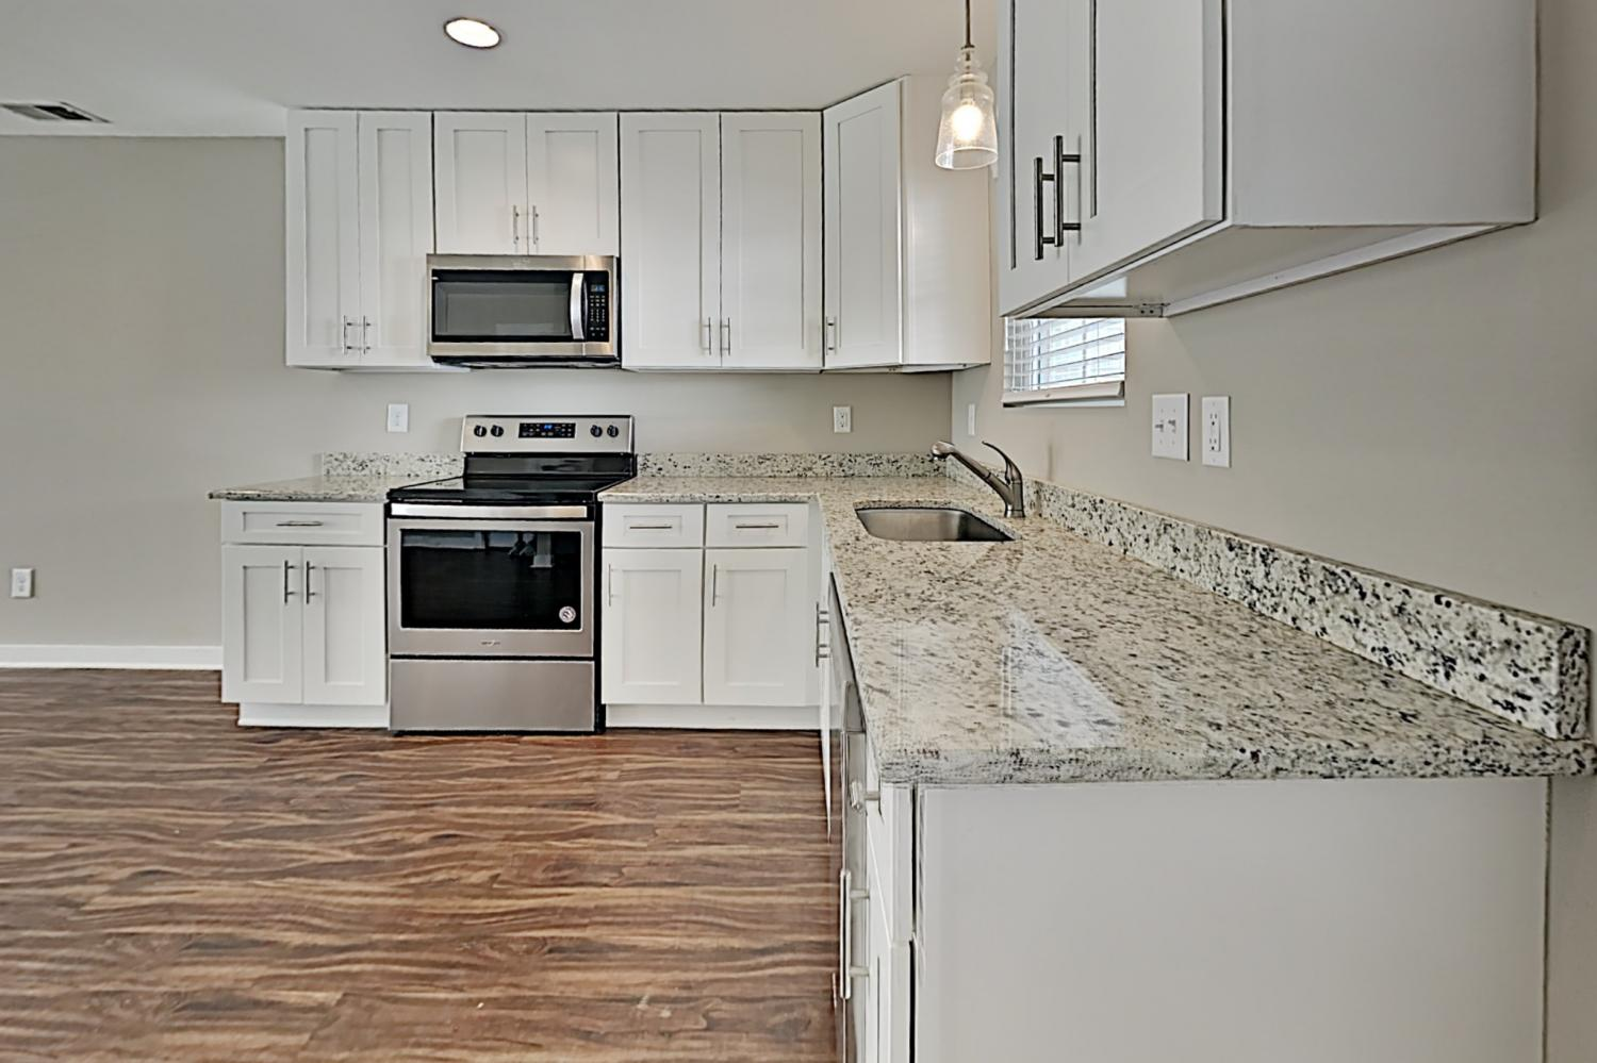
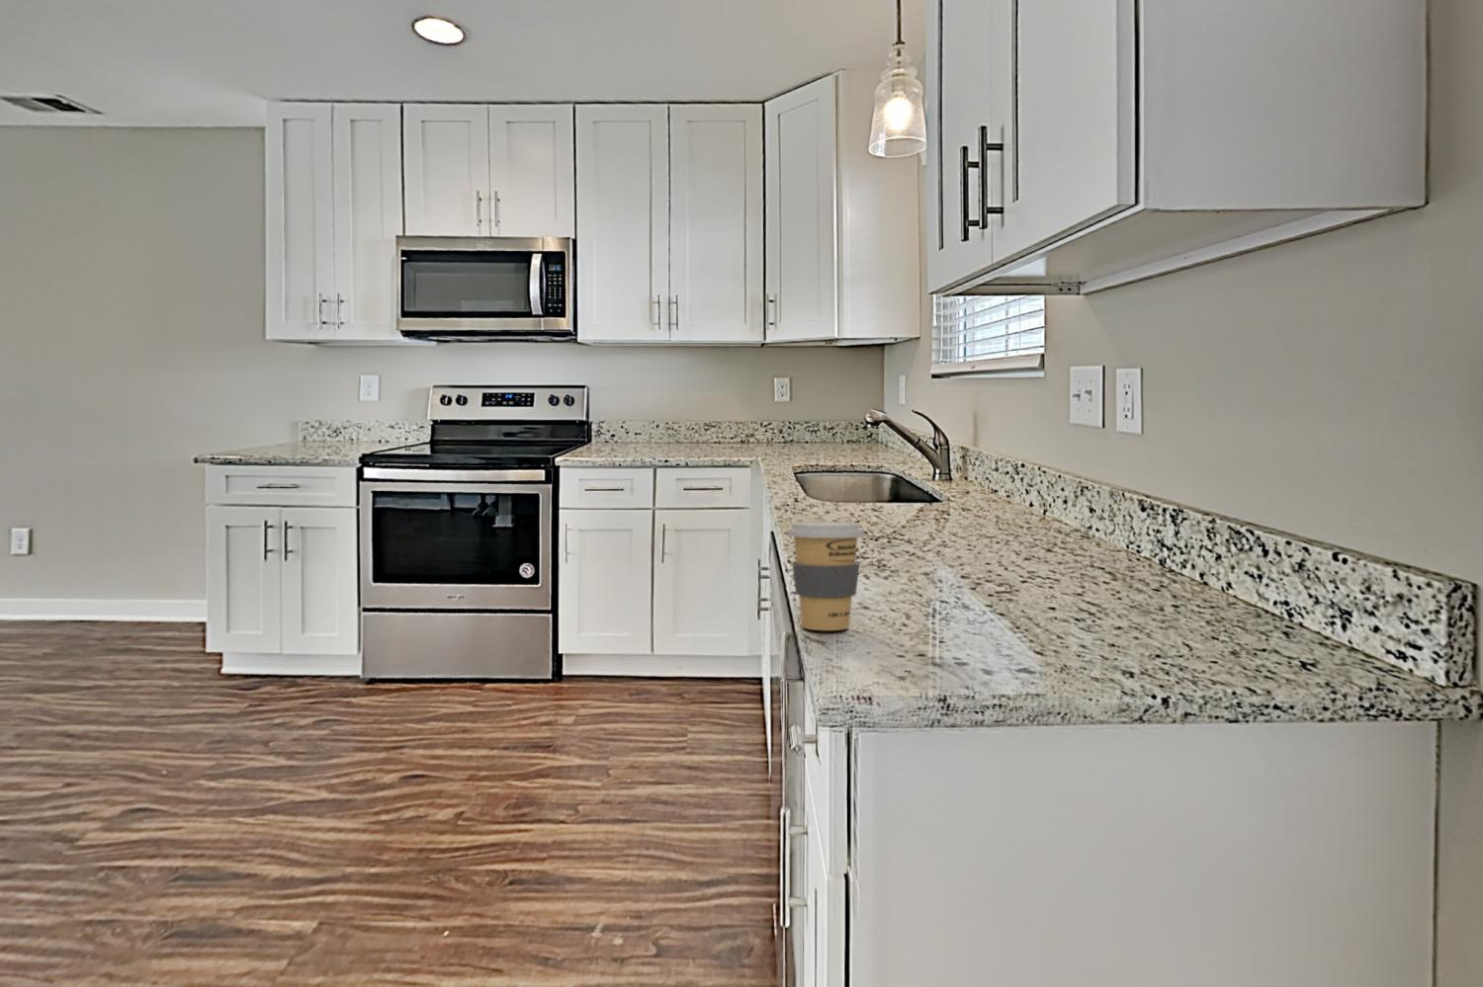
+ coffee cup (824, 574)
